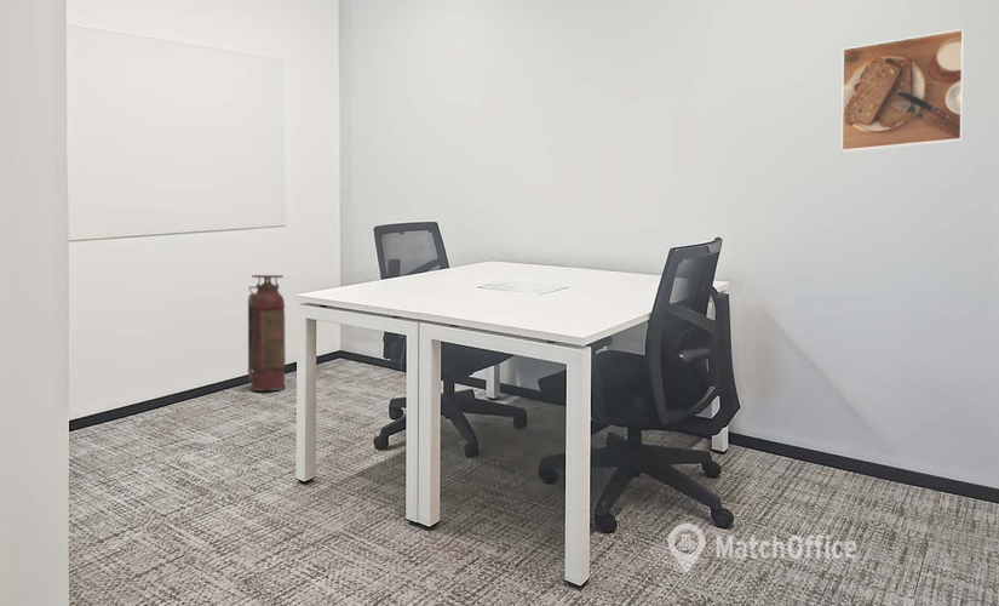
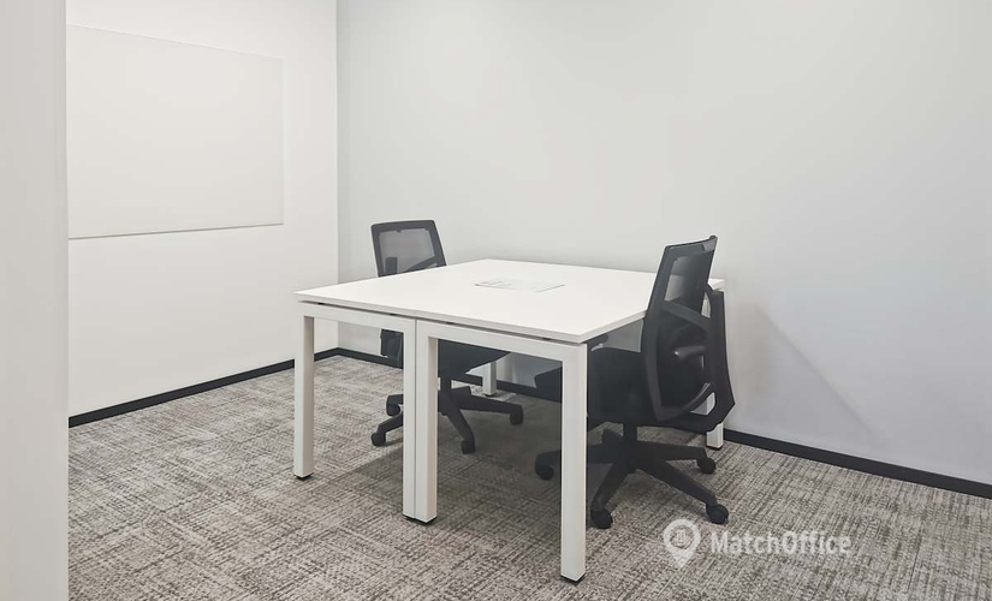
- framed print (900, 92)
- fire extinguisher (265, 331)
